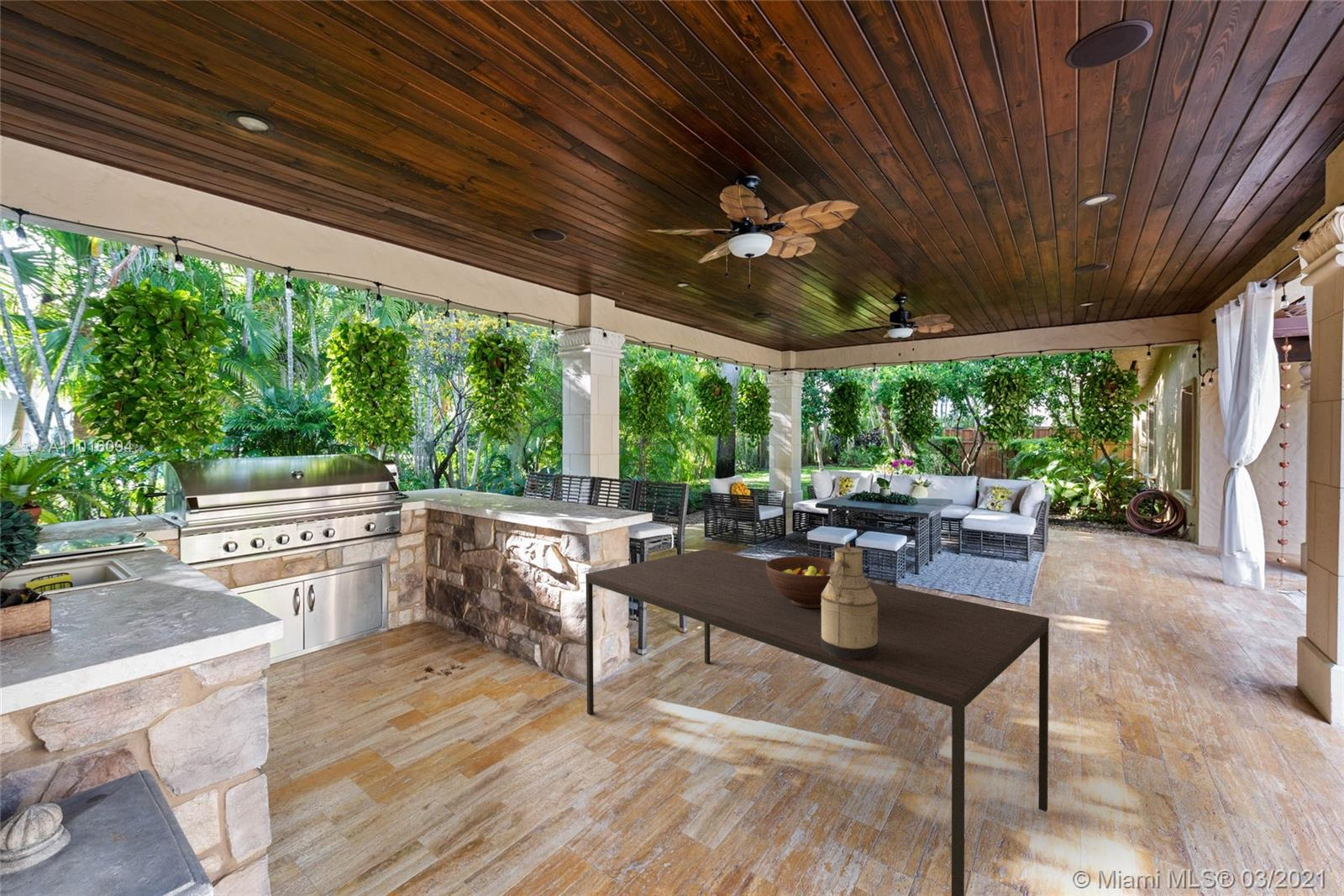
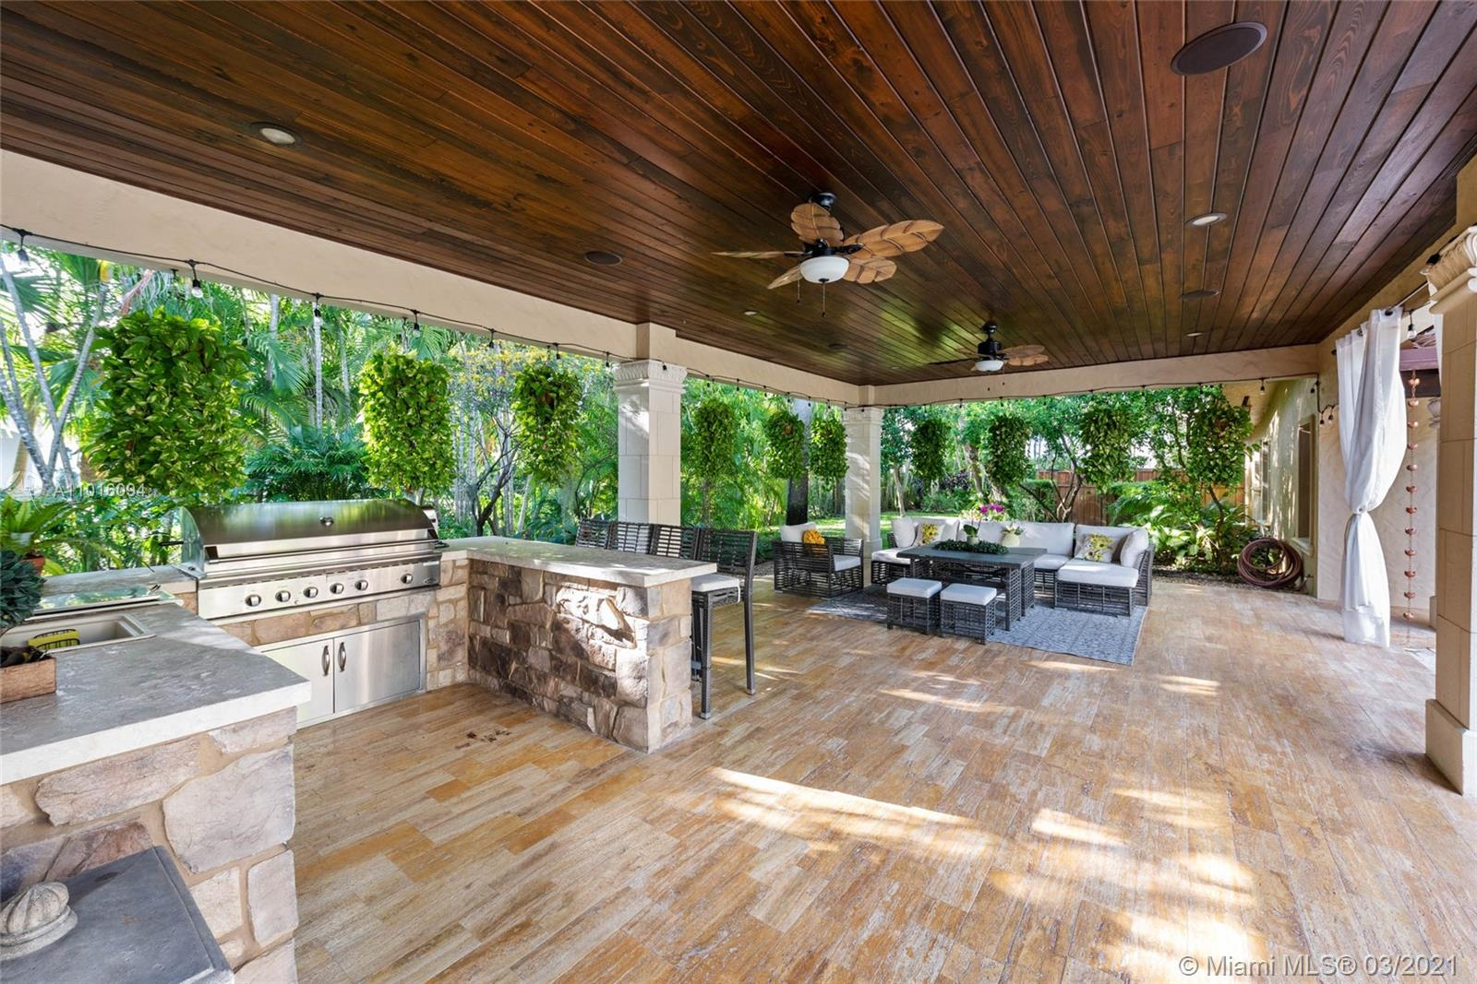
- milk can (848, 595)
- dining table (790, 652)
- fruit bowl (808, 584)
